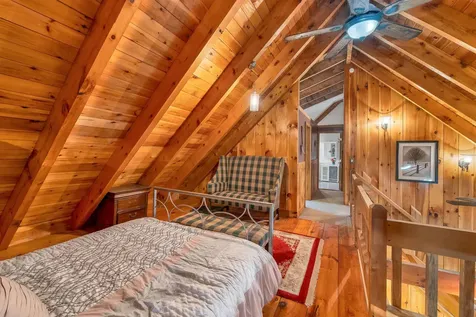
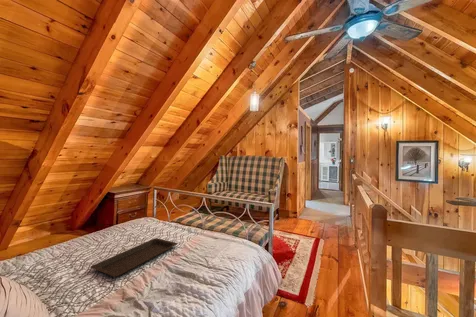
+ serving tray (139, 255)
